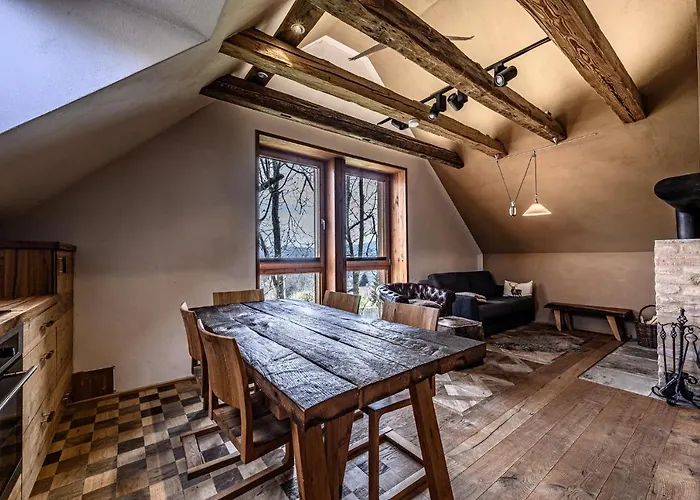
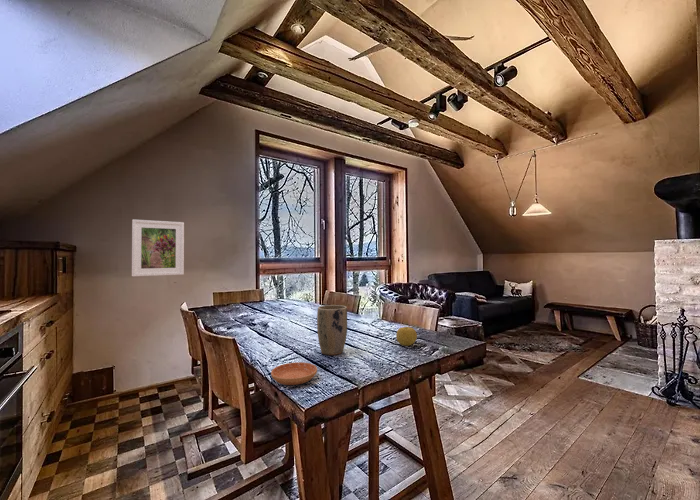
+ plant pot (332, 329)
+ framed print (158, 248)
+ fruit (406, 335)
+ saucer (294, 373)
